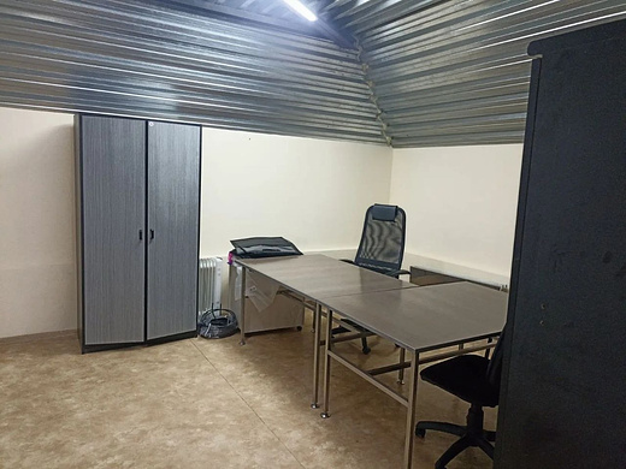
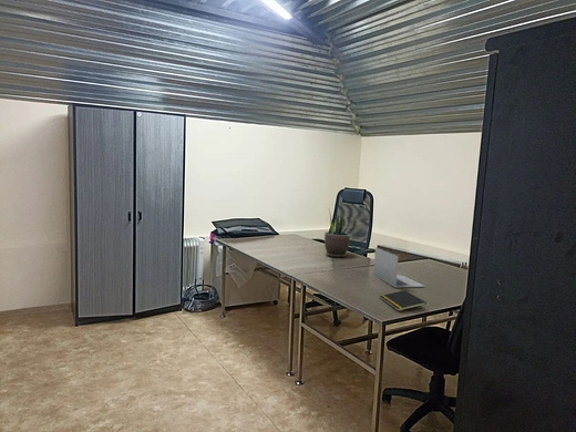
+ laptop (397, 266)
+ potted plant (337, 232)
+ notepad (401, 299)
